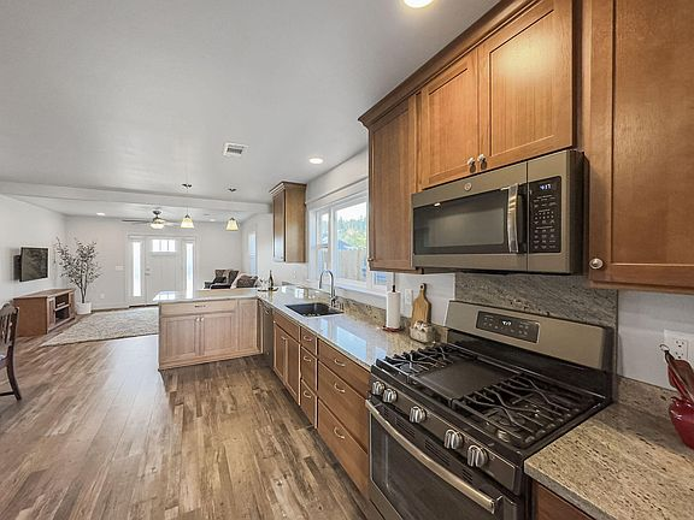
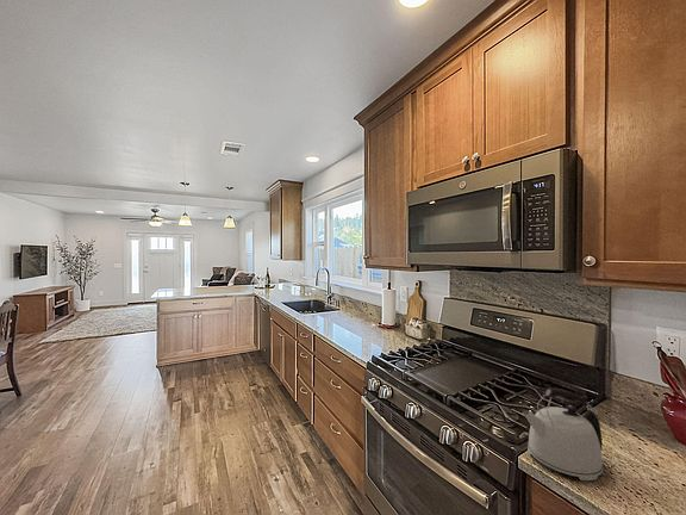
+ kettle (561, 423)
